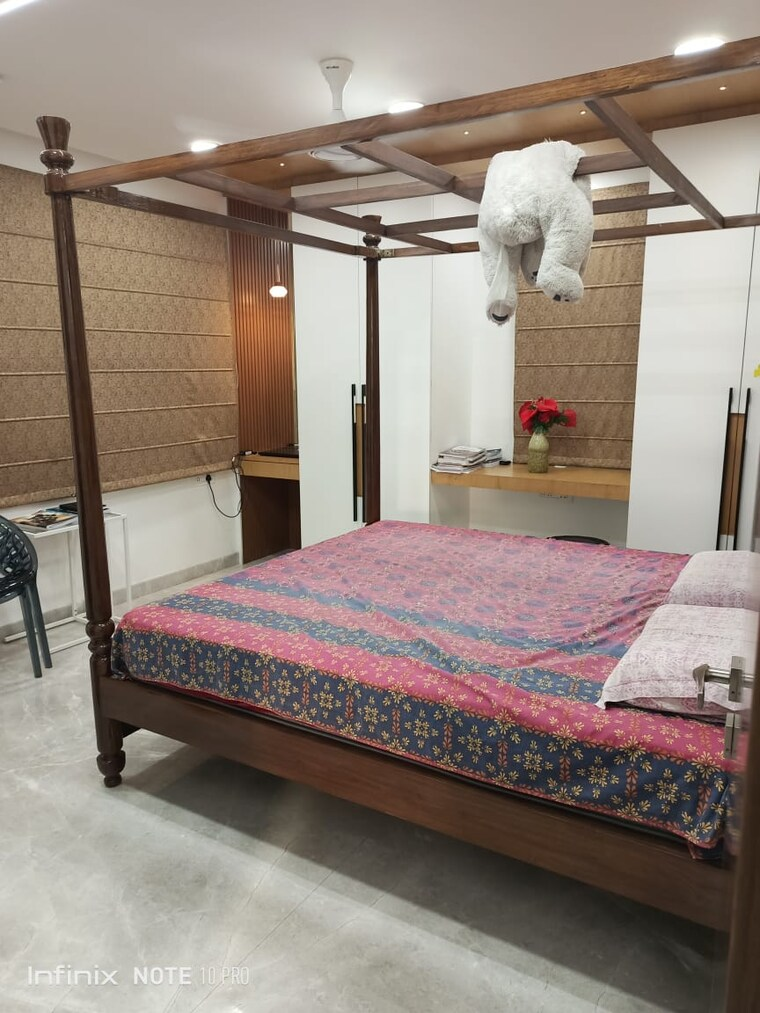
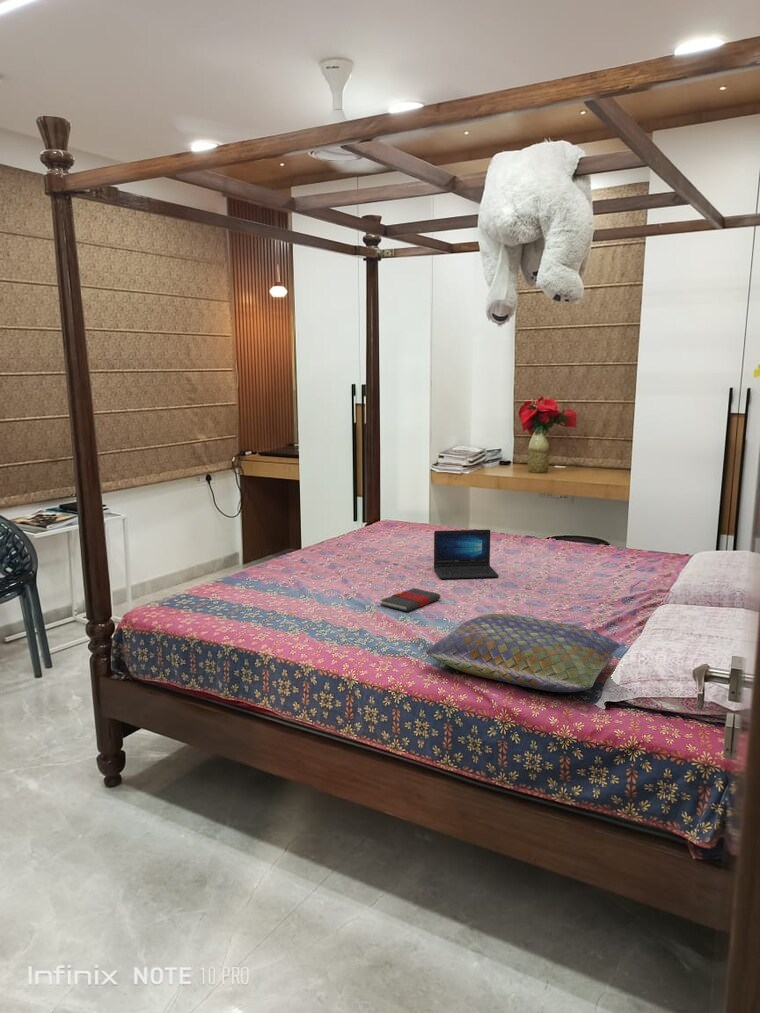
+ laptop (465, 553)
+ book (410, 598)
+ cushion (525, 648)
